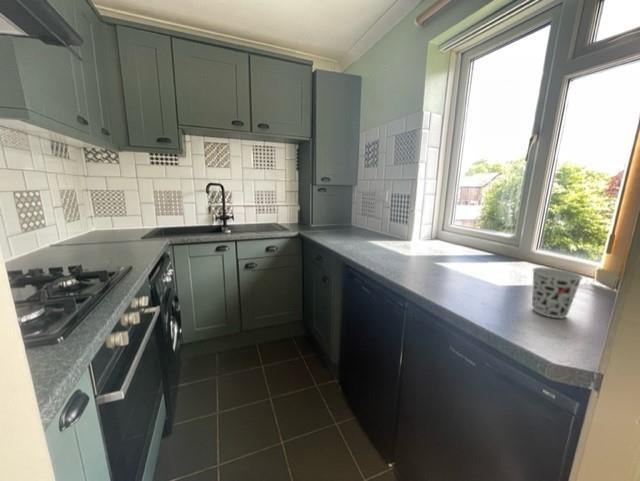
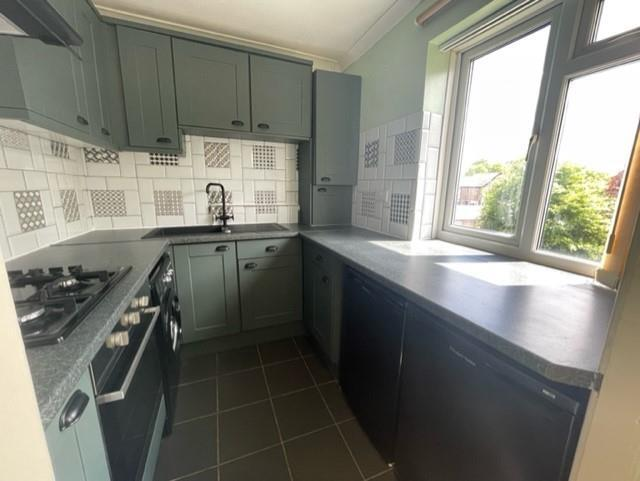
- cup (552, 292)
